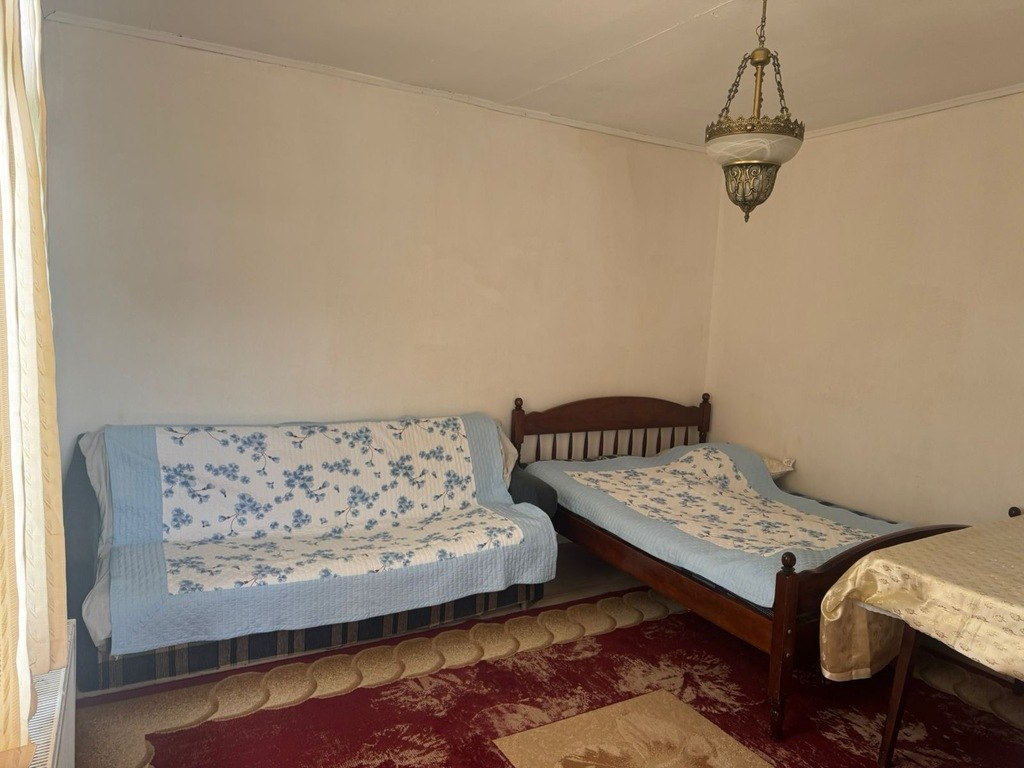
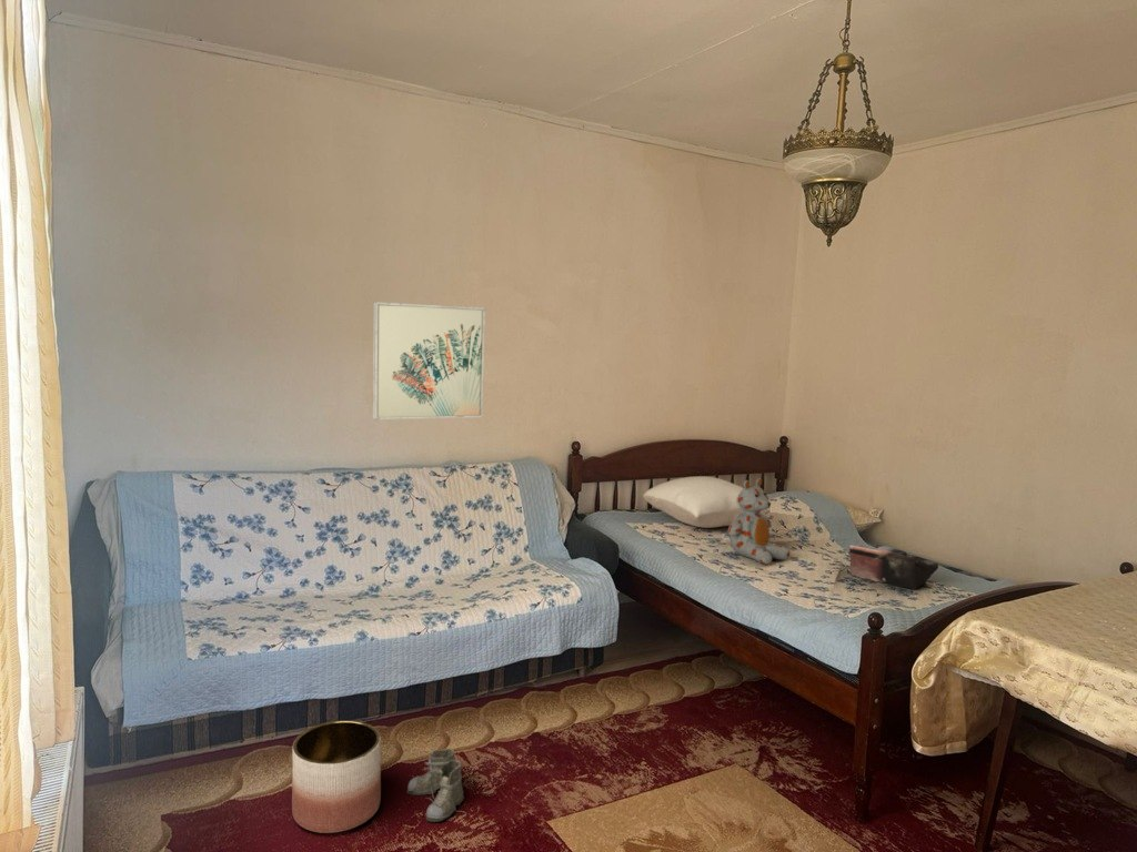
+ stuffed bear (759, 519)
+ wall art (430, 362)
+ planter (336, 775)
+ pillow (704, 500)
+ boots (436, 779)
+ tote bag (888, 562)
